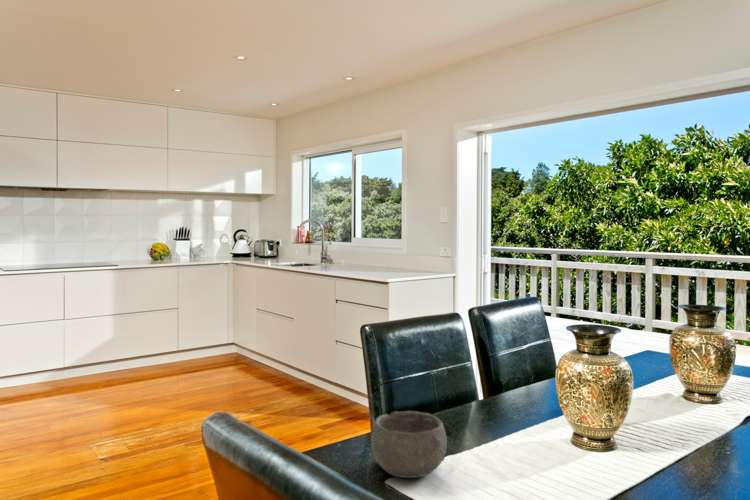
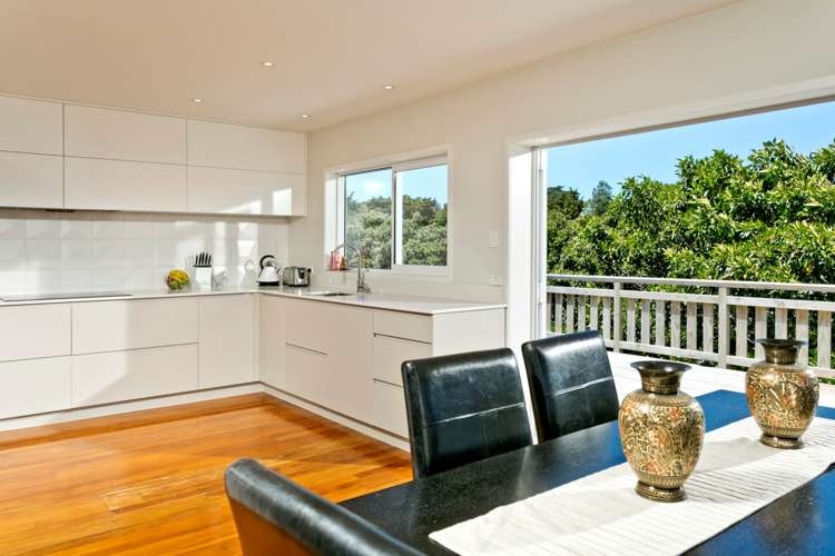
- bowl (408, 445)
